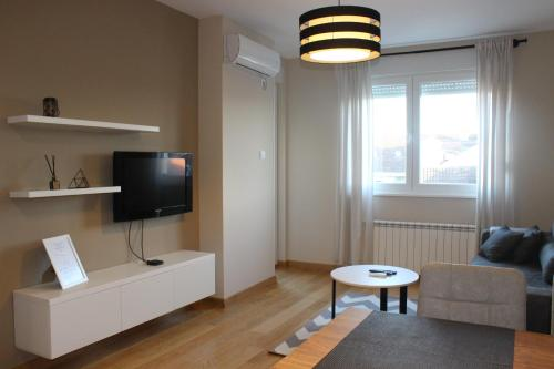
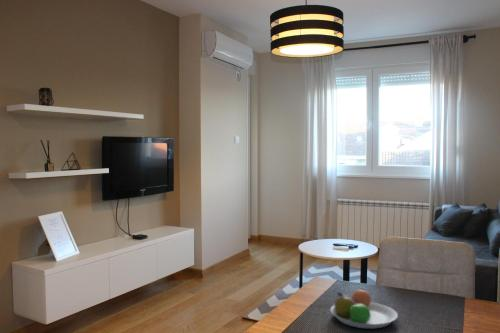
+ fruit bowl (361, 305)
